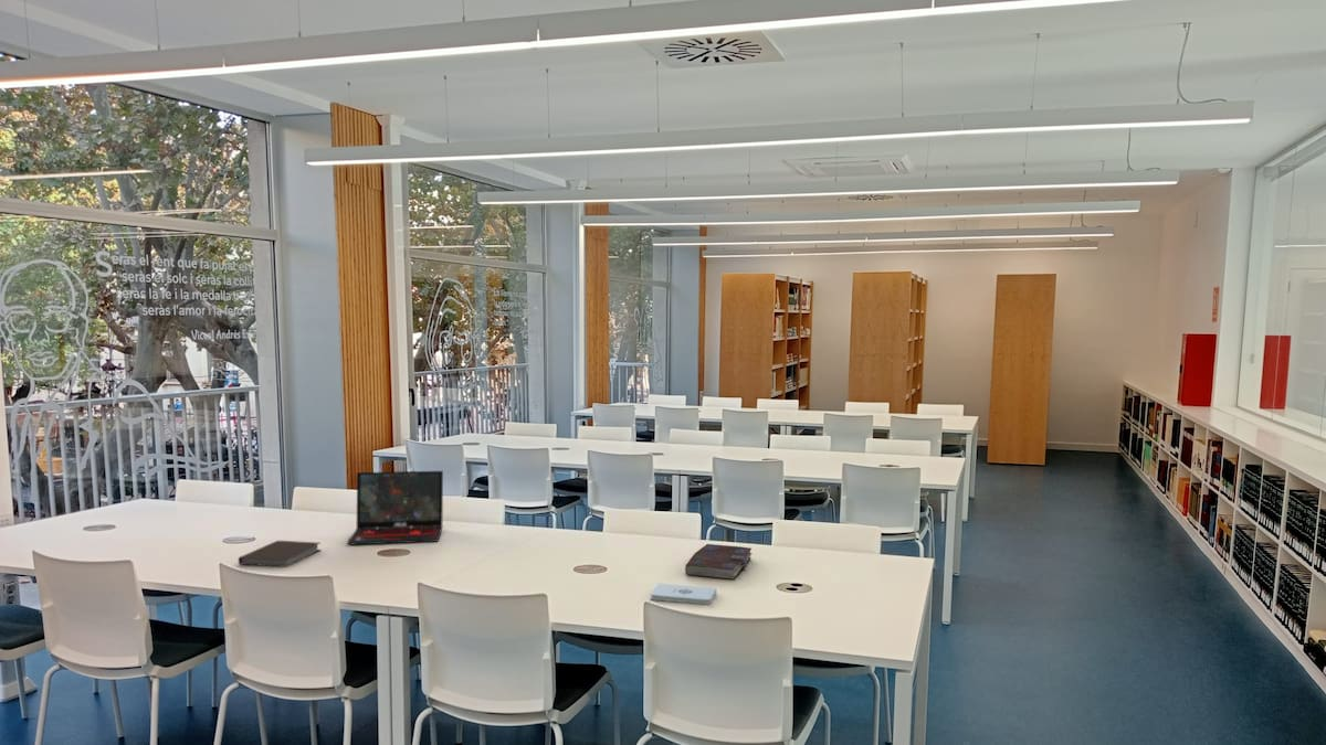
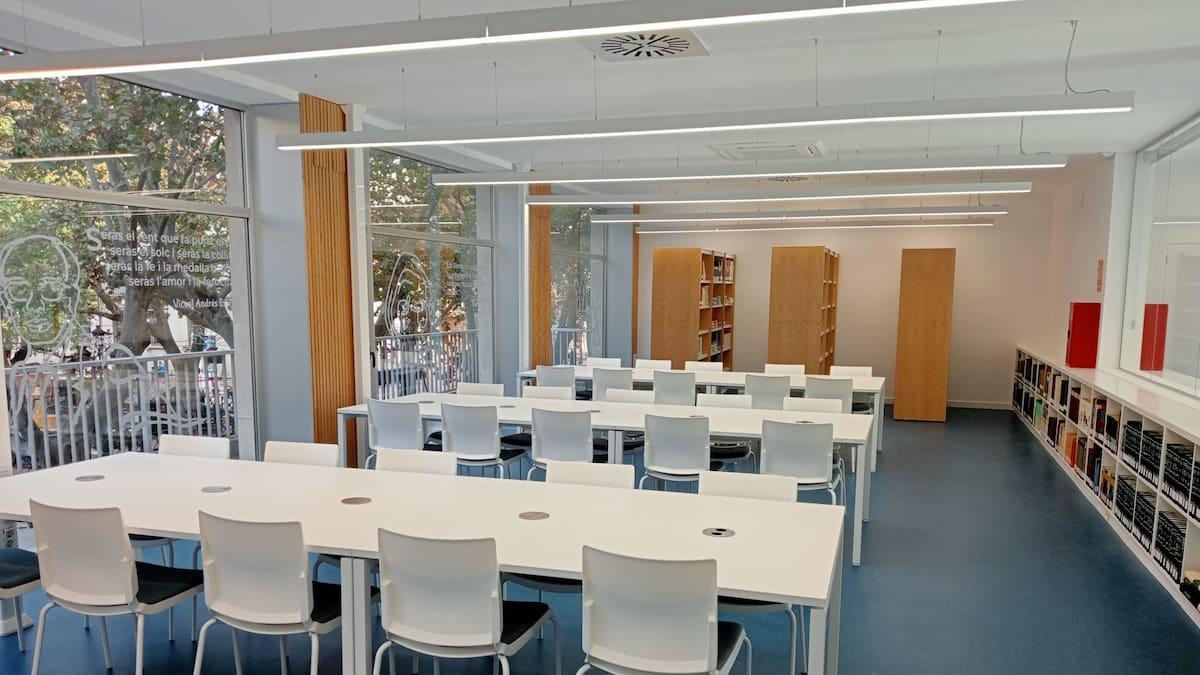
- notepad (683, 593)
- laptop (397, 507)
- book (719, 560)
- notebook (281, 553)
